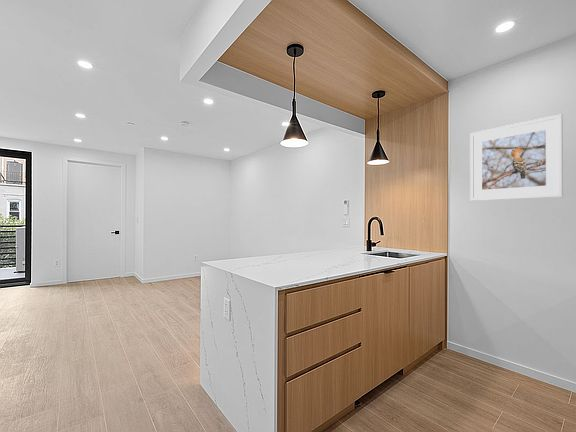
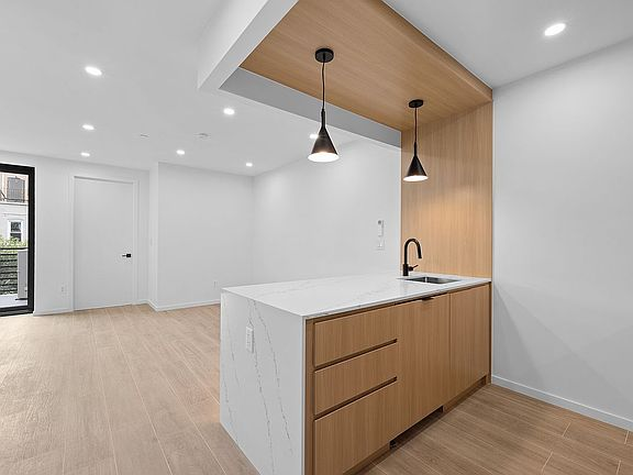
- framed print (511, 162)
